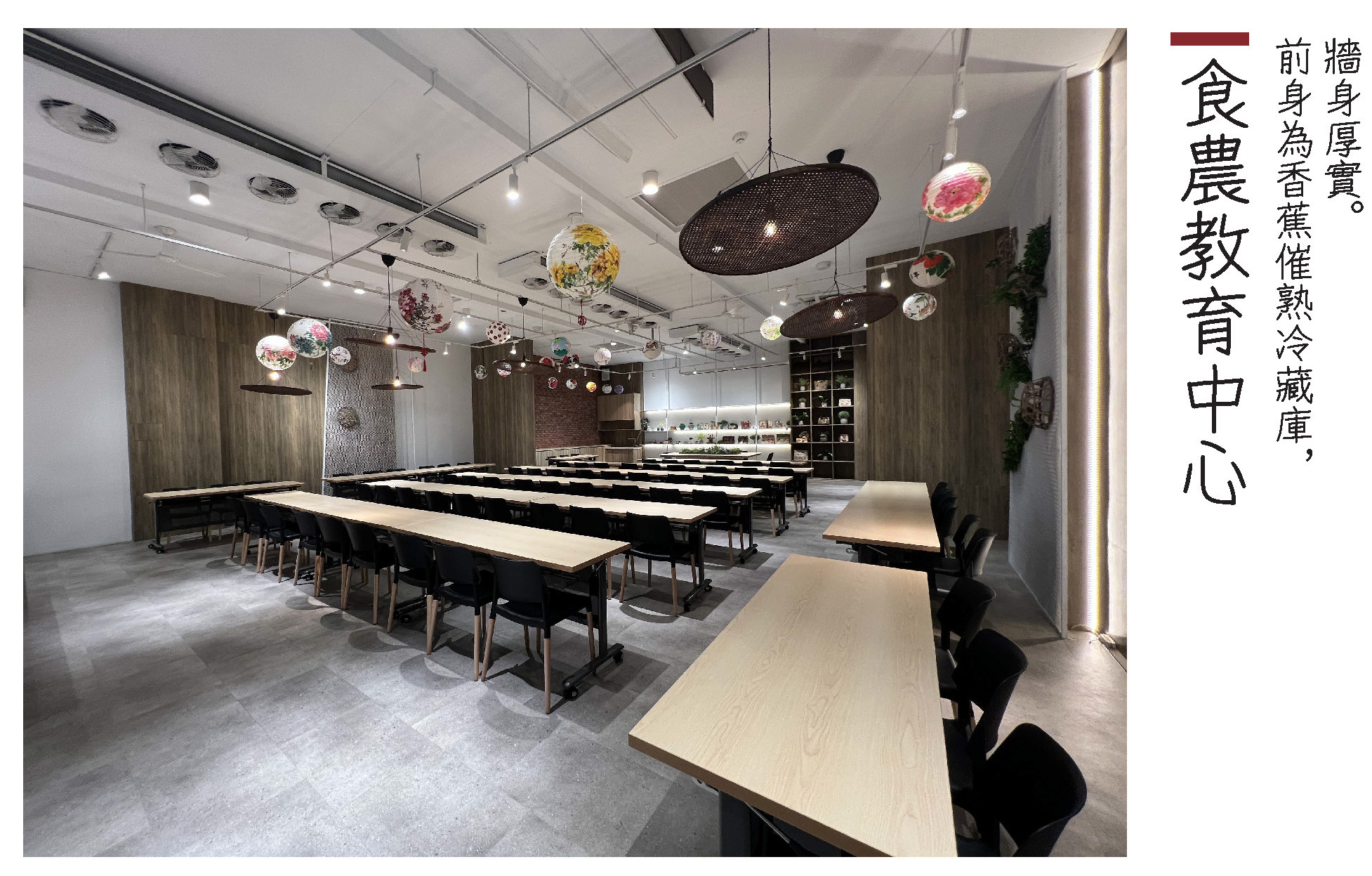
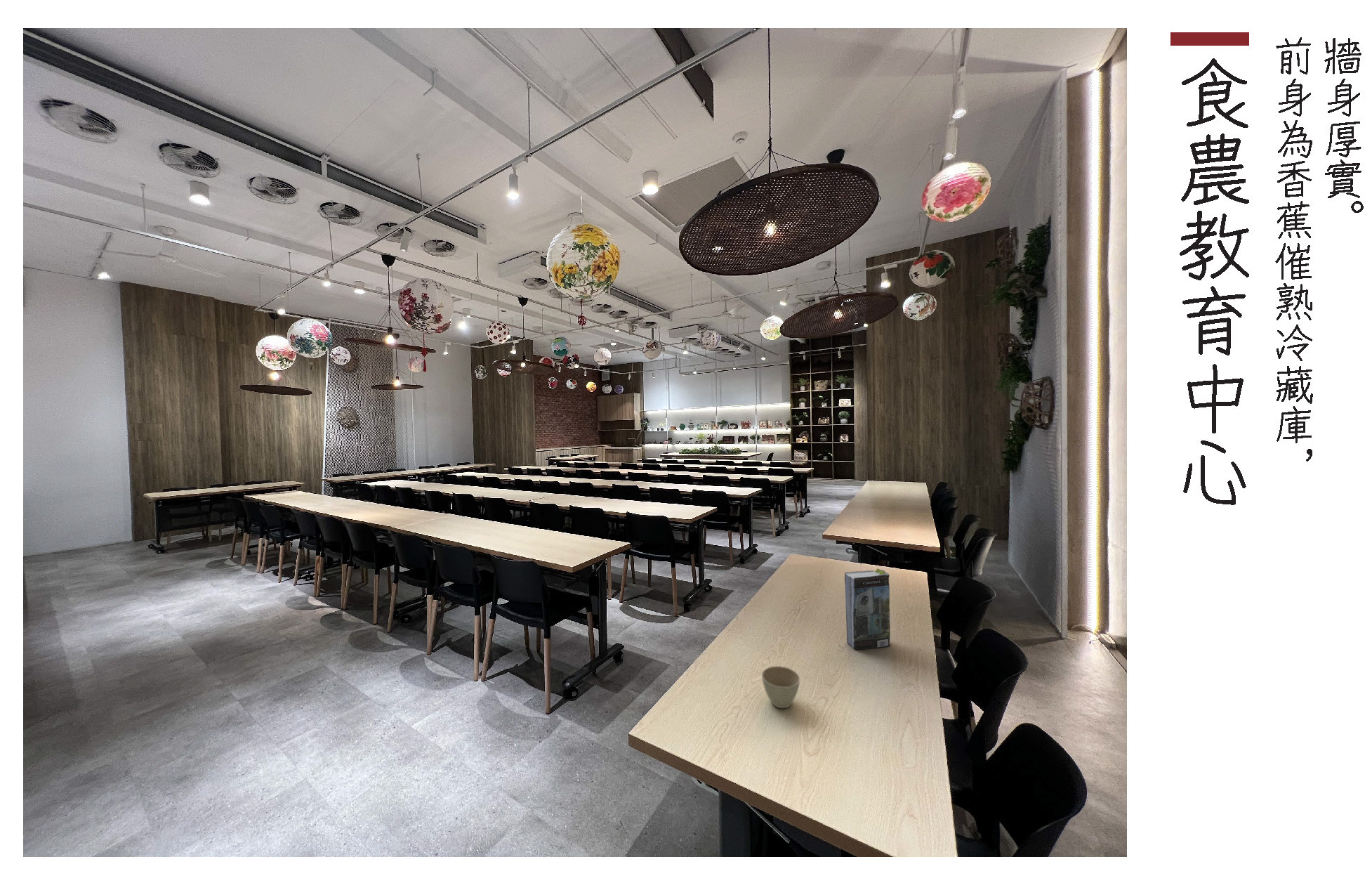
+ book (869, 607)
+ flower pot (781, 689)
